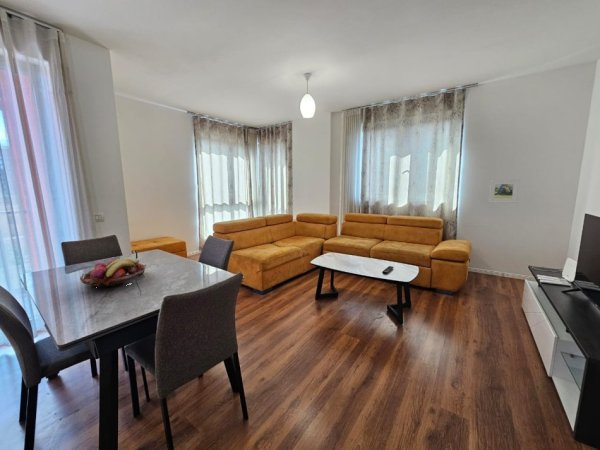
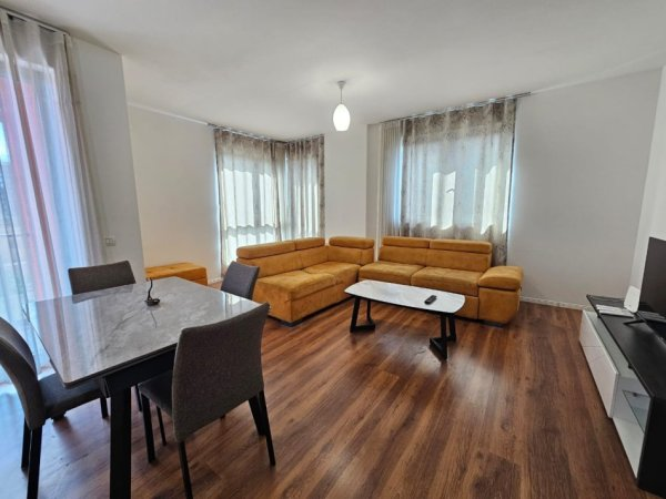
- fruit basket (115, 271)
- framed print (503, 191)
